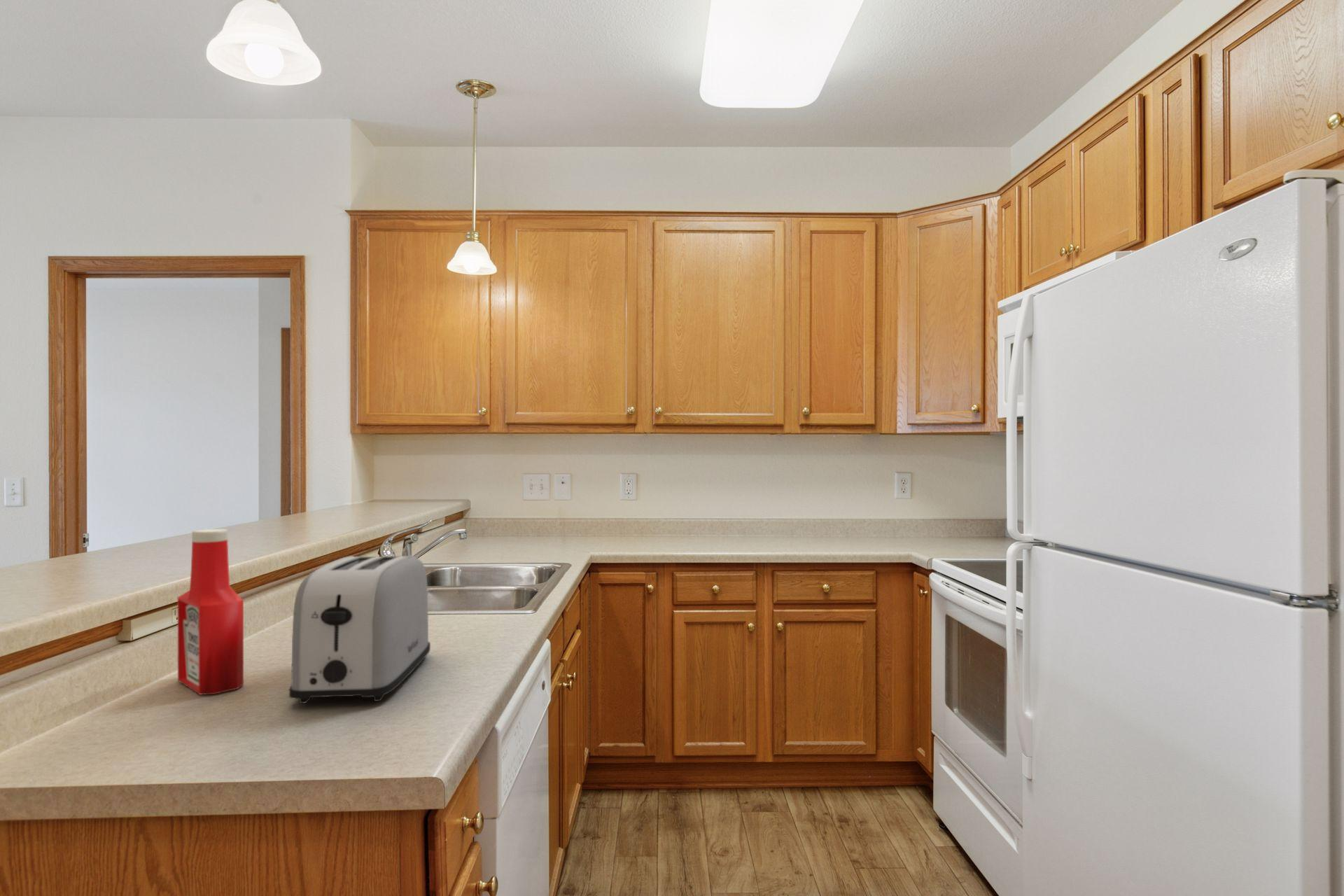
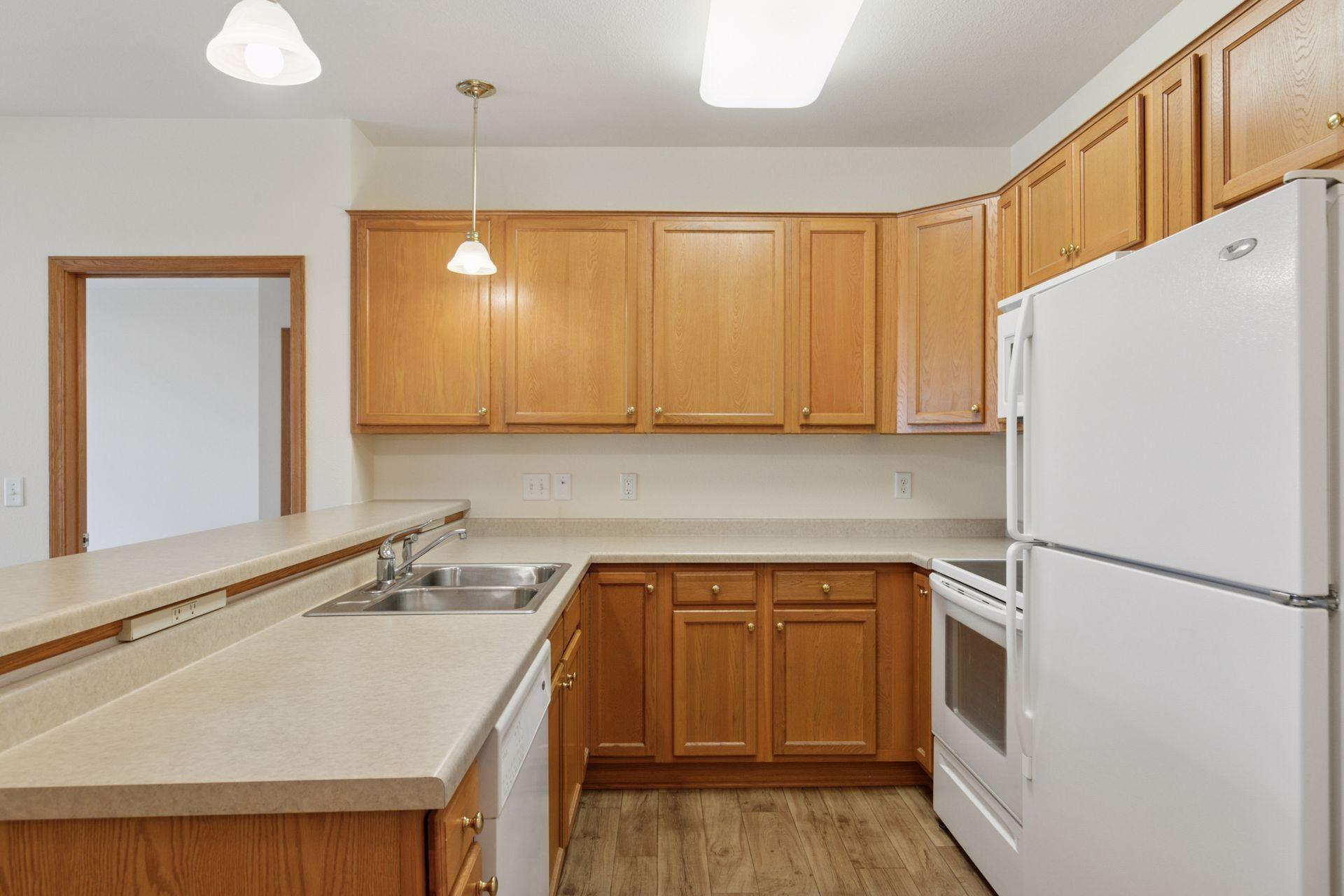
- soap bottle (210, 606)
- toaster (365, 620)
